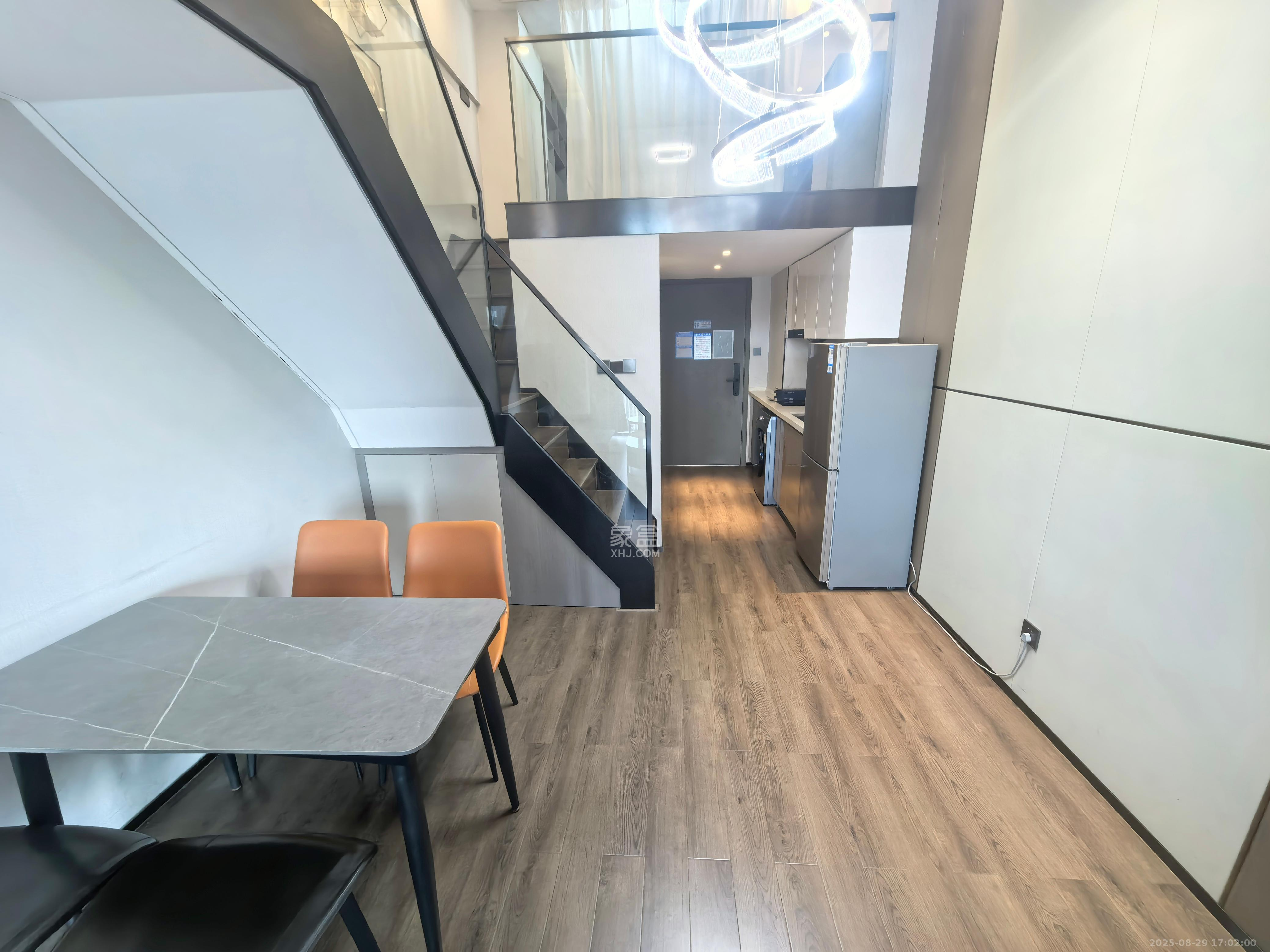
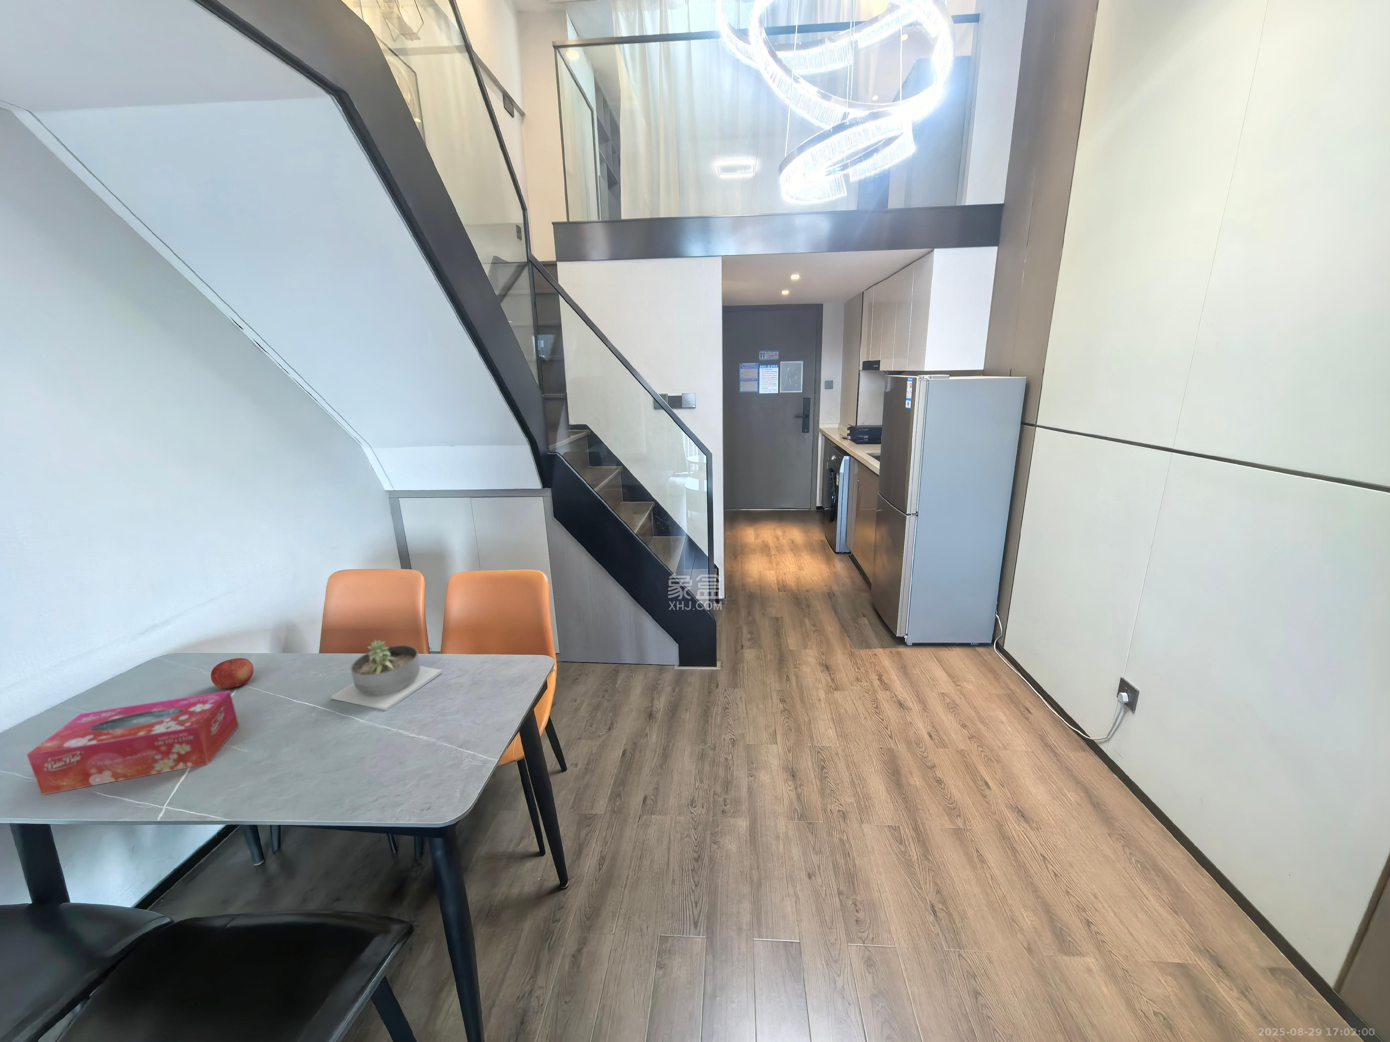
+ tissue box (143, 739)
+ succulent planter (385, 662)
+ fruit (232, 672)
